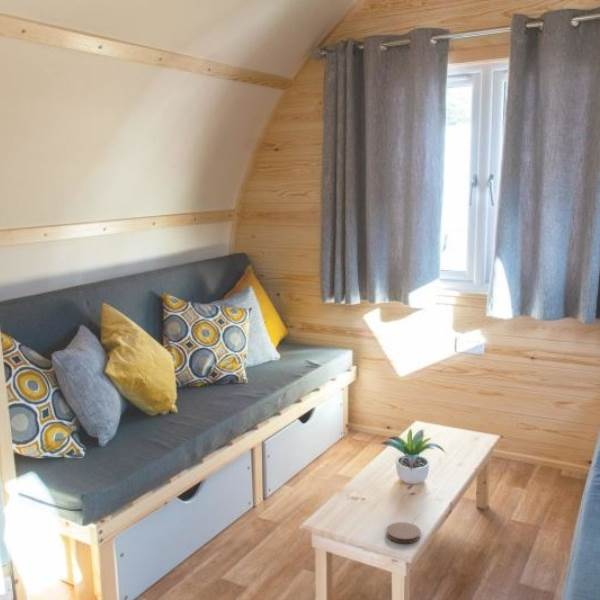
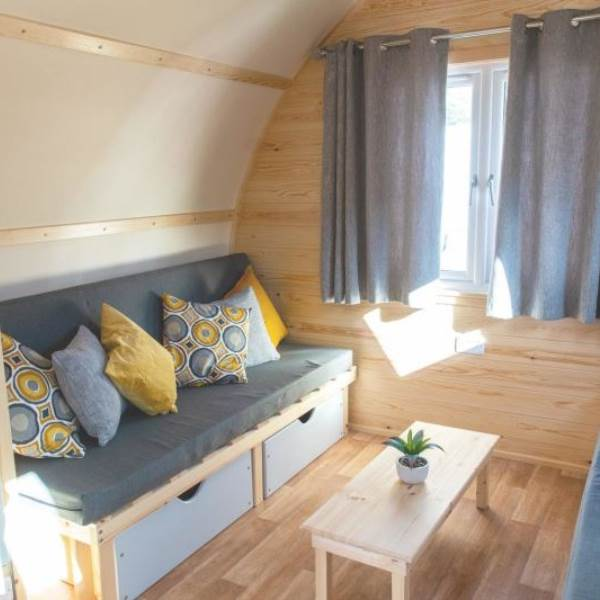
- coaster (403, 532)
